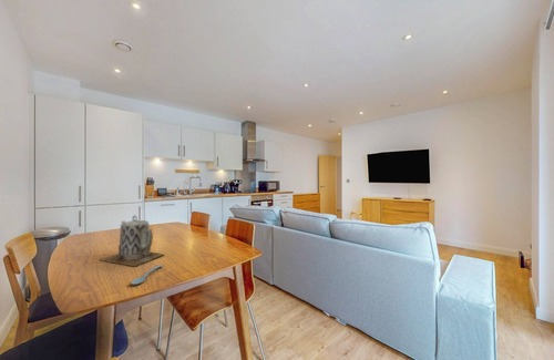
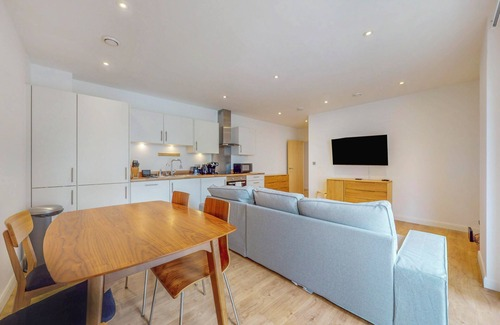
- spoon (148, 272)
- teapot (133, 236)
